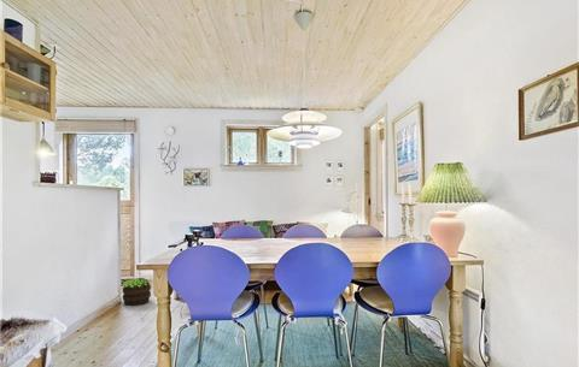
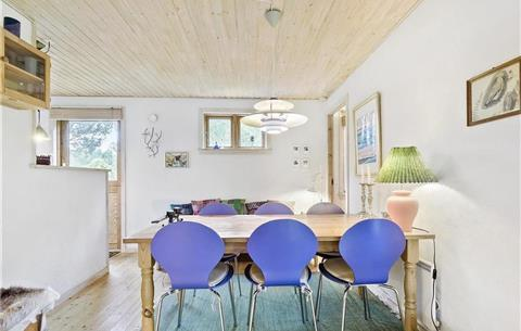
- potted plant (136, 290)
